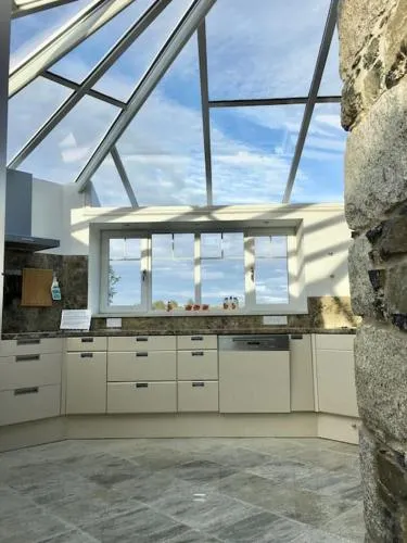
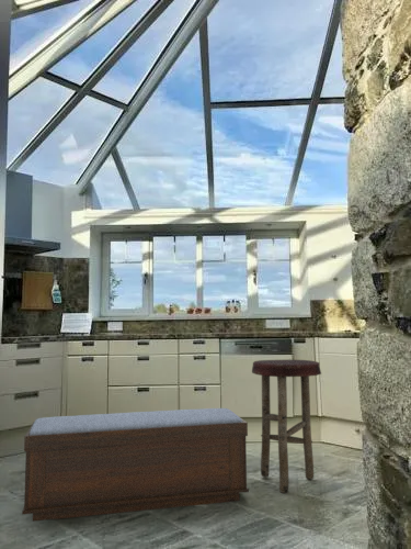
+ bench (138, 457)
+ stool (286, 421)
